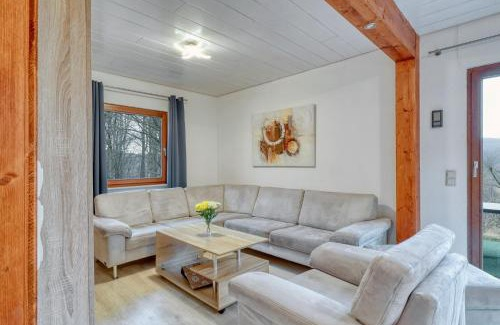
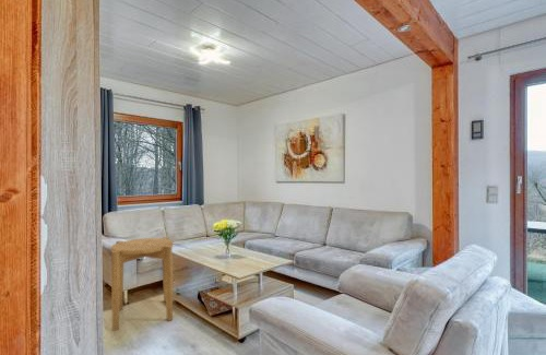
+ side table (163, 279)
